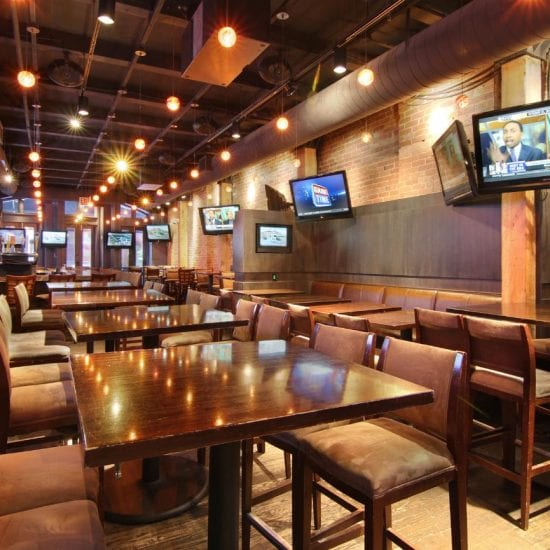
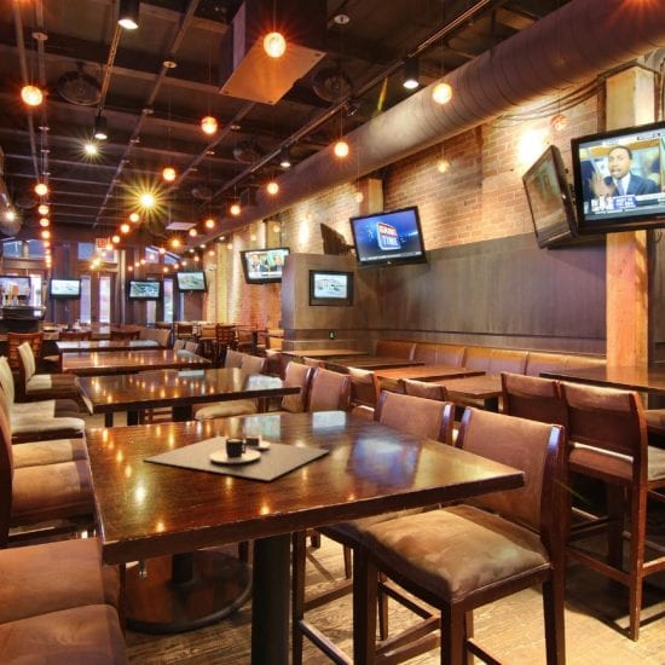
+ place mat (239, 446)
